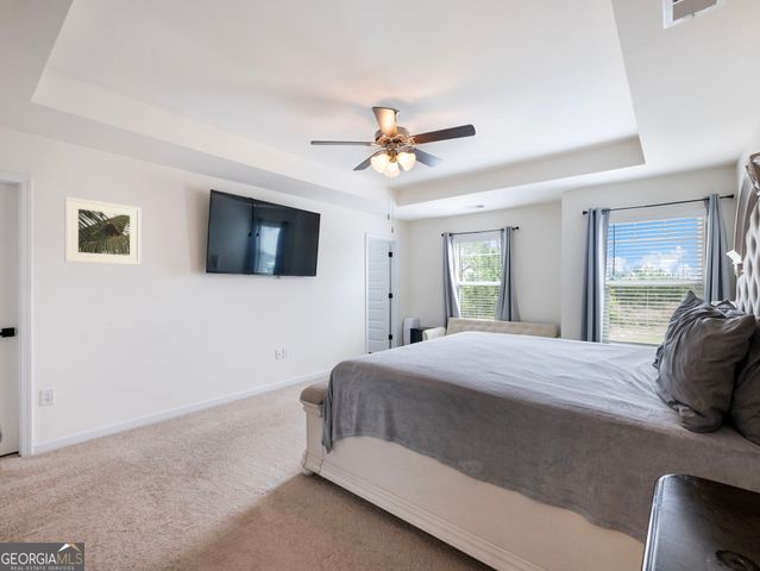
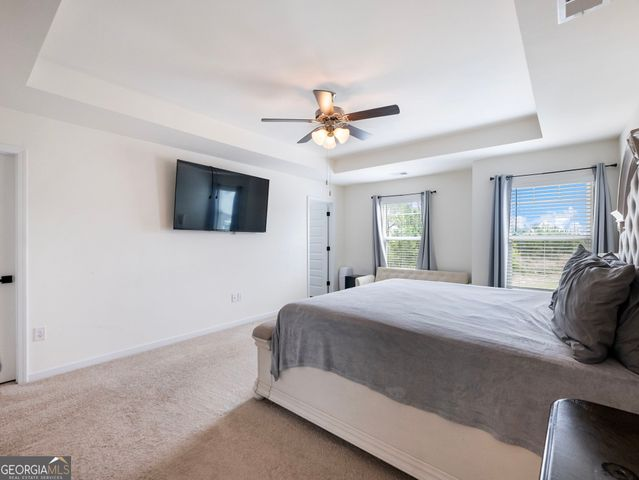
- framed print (105, 233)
